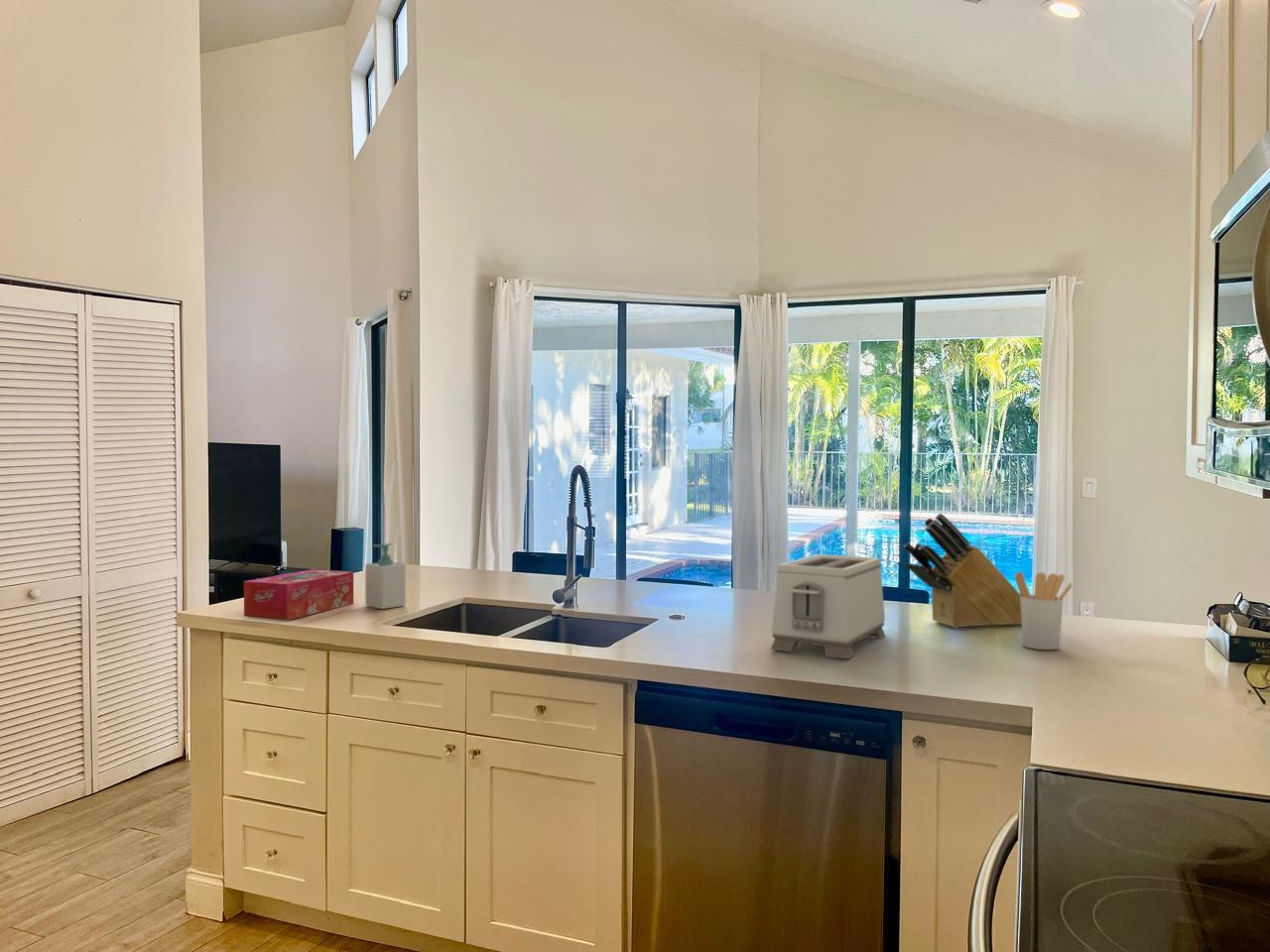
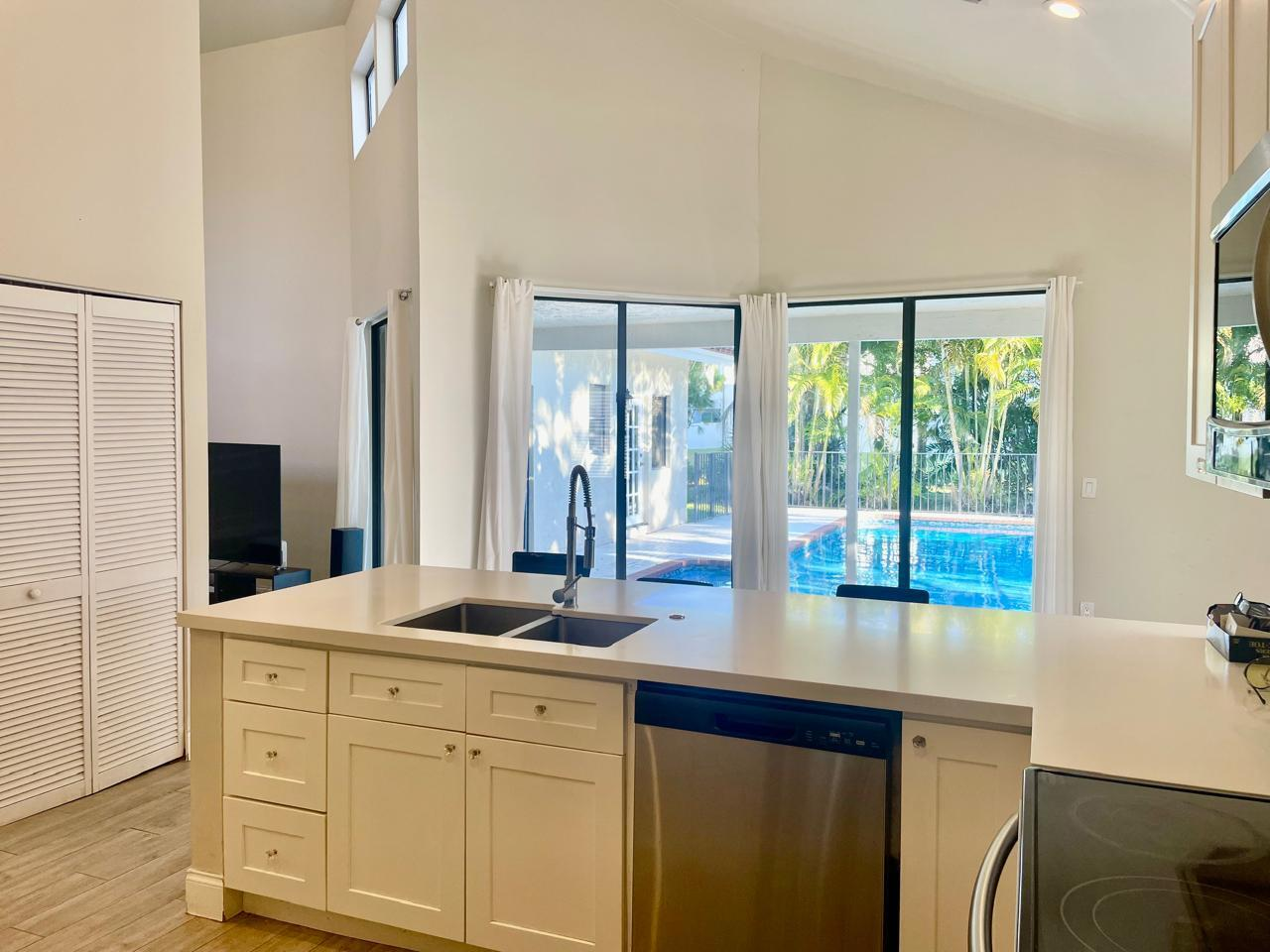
- tissue box (301, 593)
- soap bottle (385, 574)
- utensil holder (1043, 608)
- knife block (969, 568)
- toaster (827, 602)
